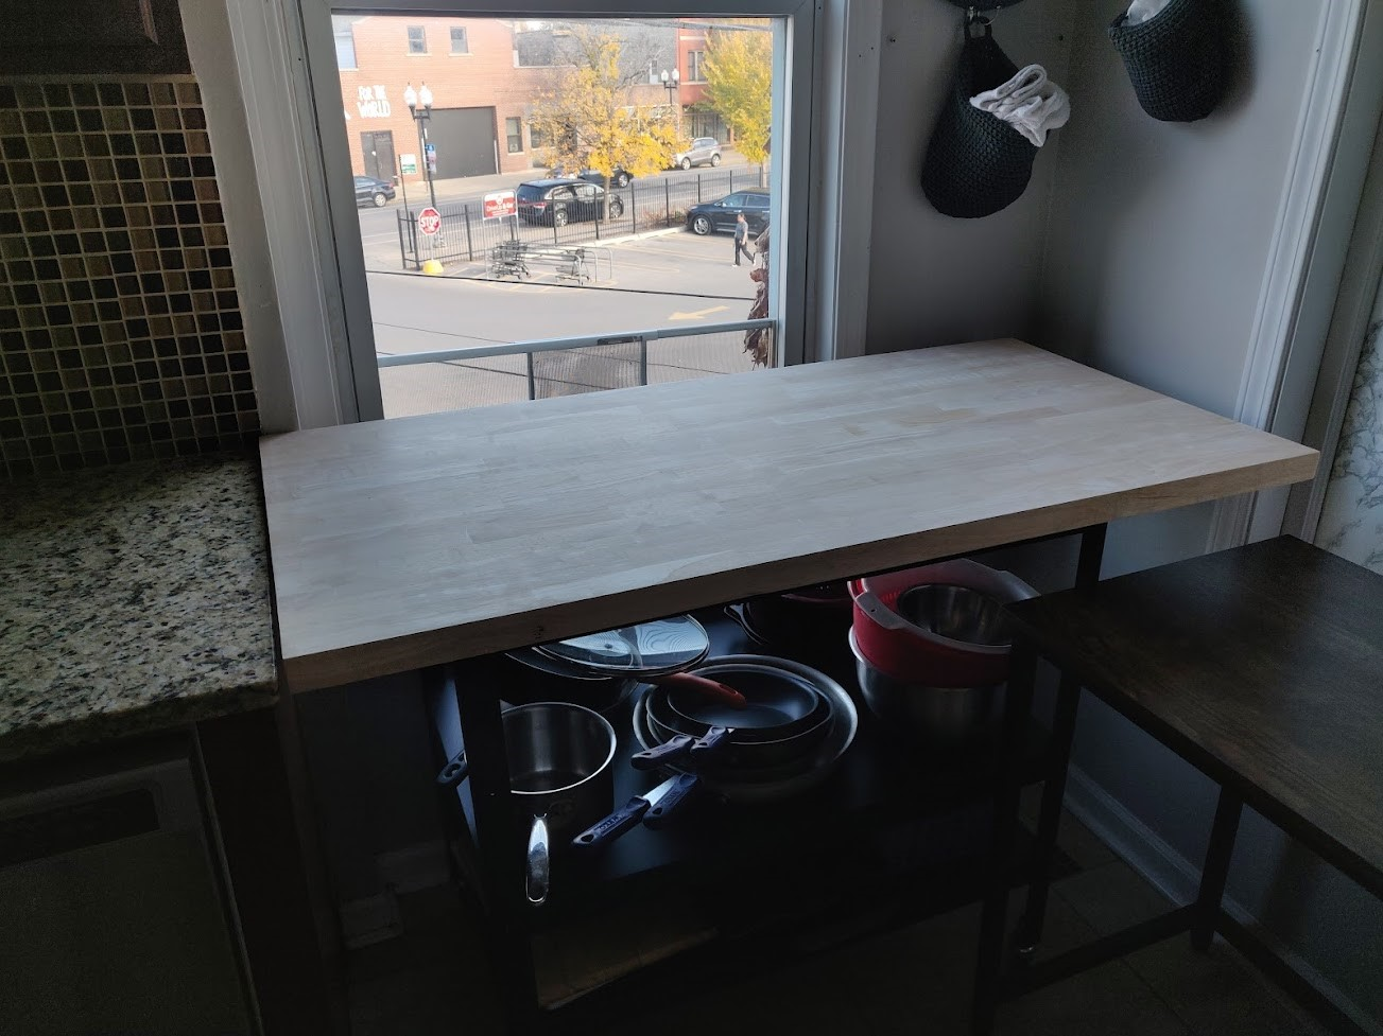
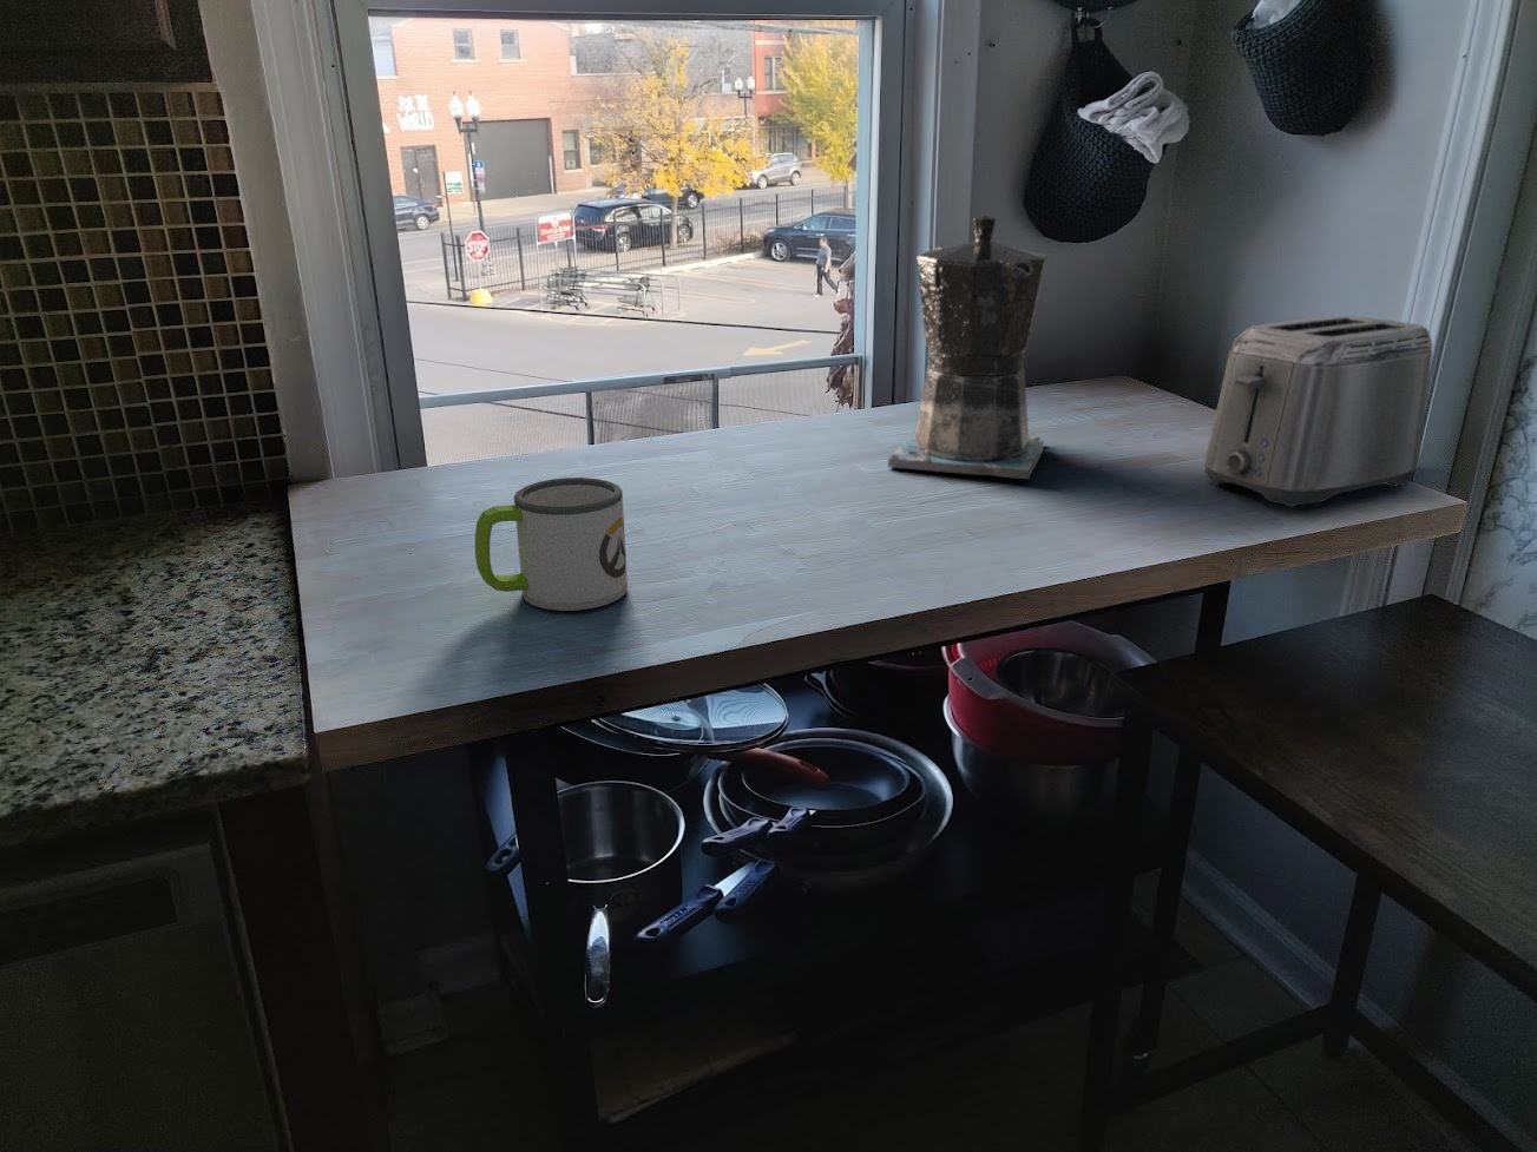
+ mug (551, 545)
+ coffee maker (975, 340)
+ toaster (1328, 405)
